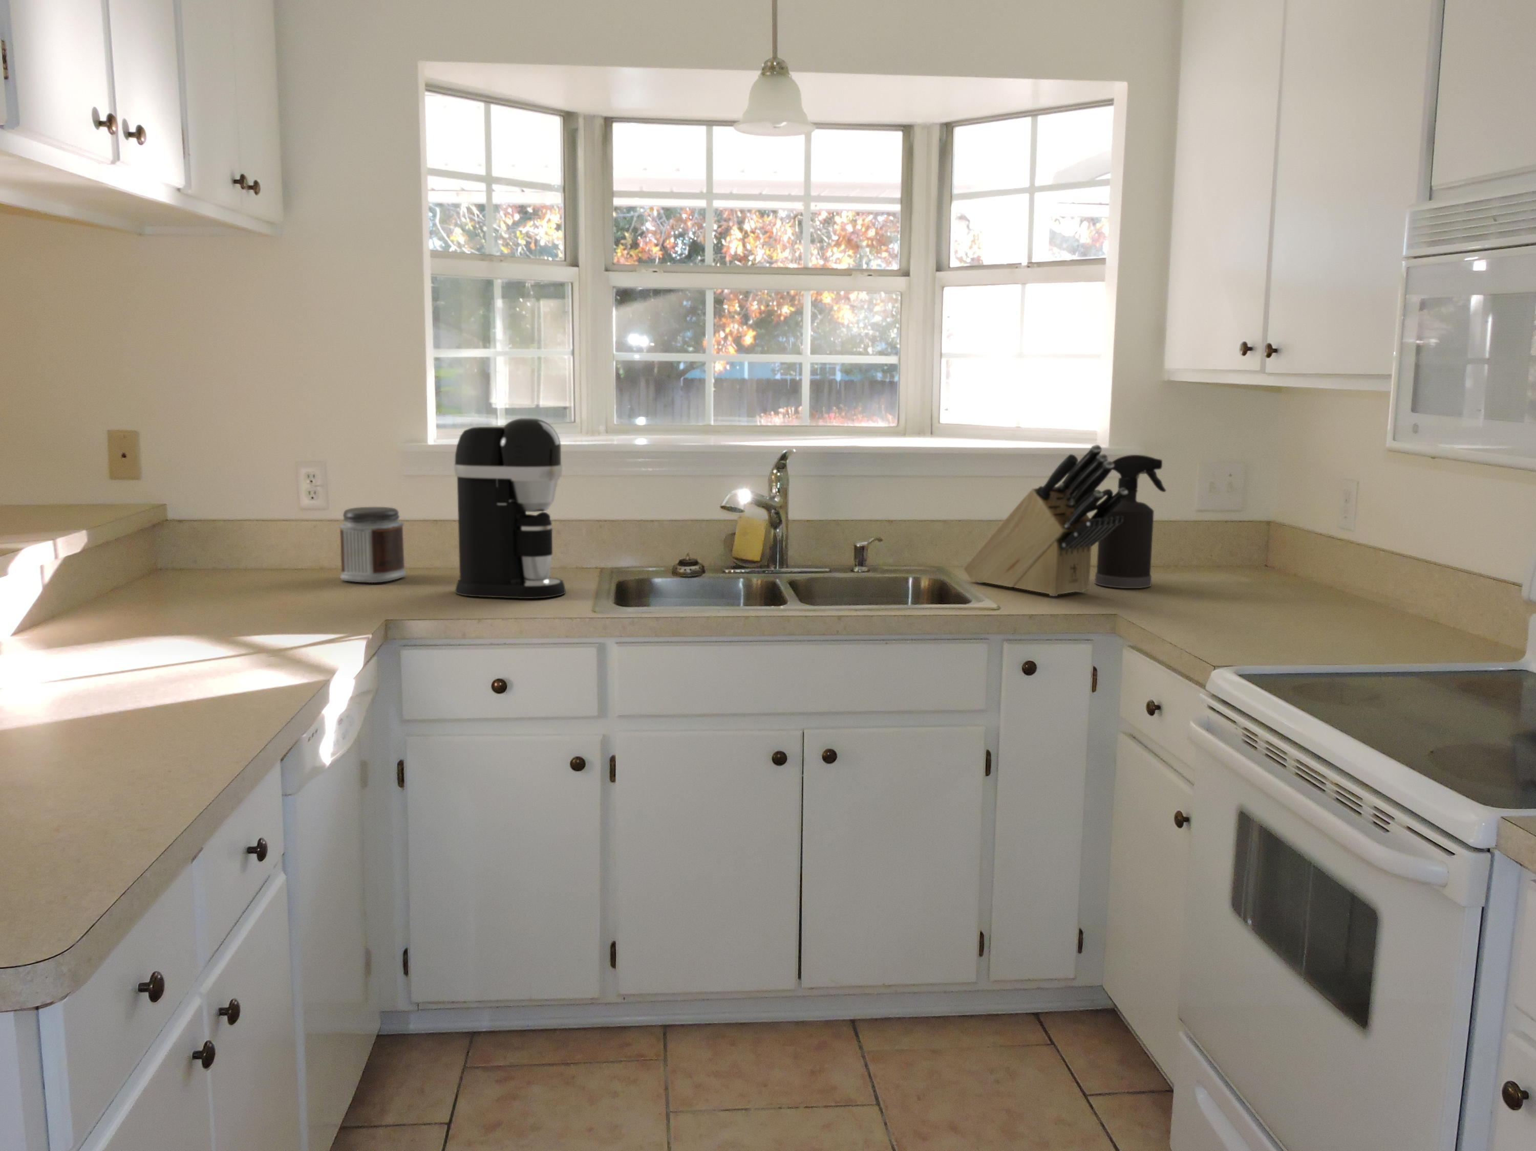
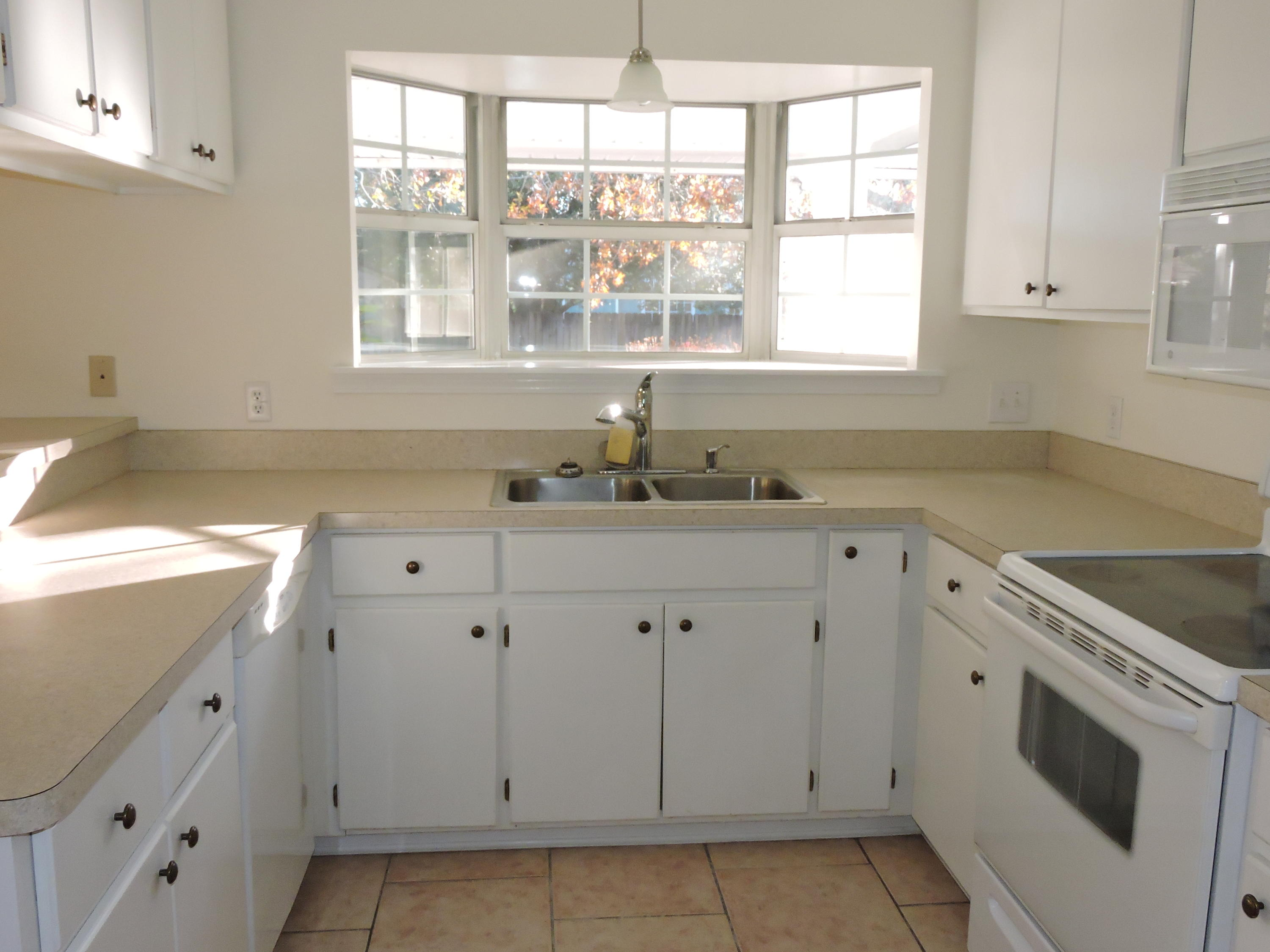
- knife block (1044, 516)
- jar (373, 544)
- coffee maker (509, 505)
- spray bottle (1127, 520)
